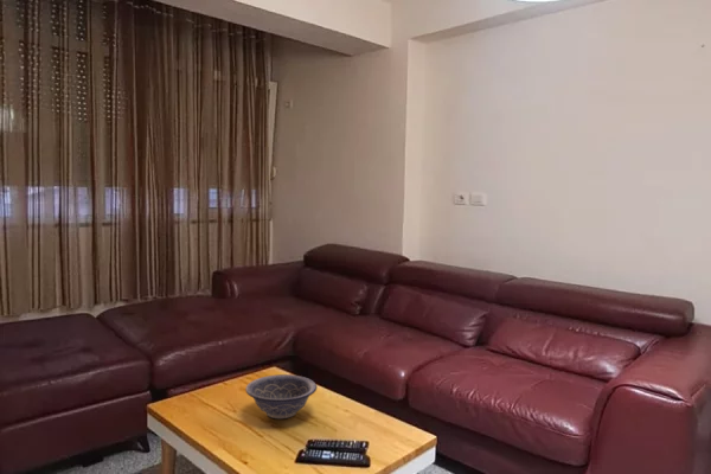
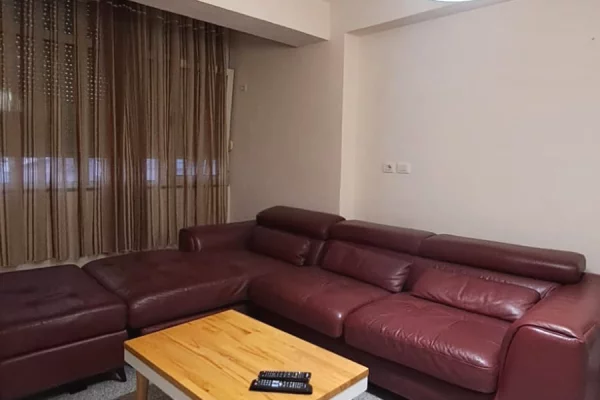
- decorative bowl (281, 399)
